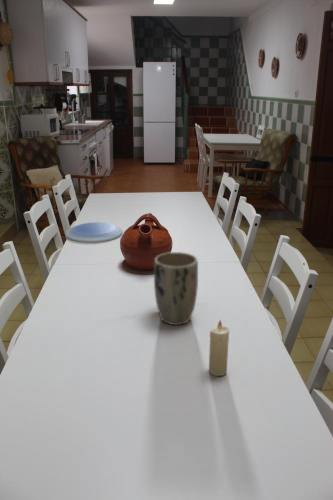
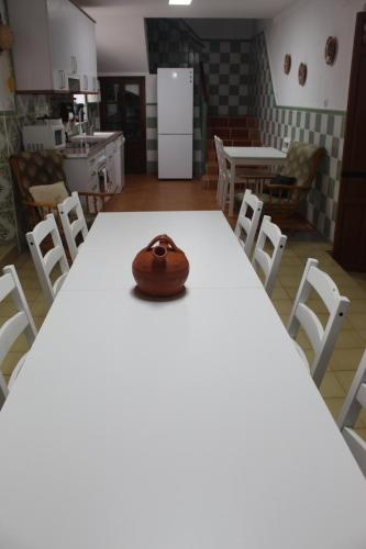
- plate (94, 229)
- plant pot (175, 289)
- candle (218, 345)
